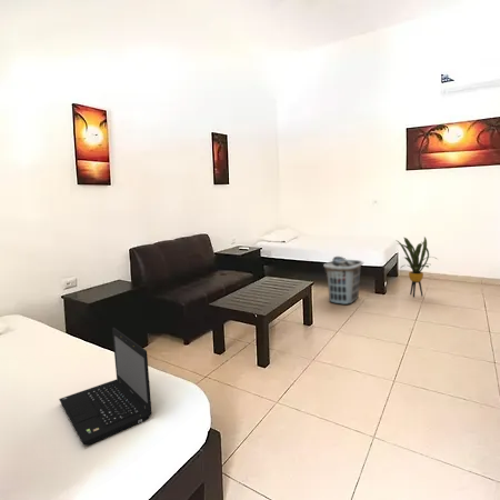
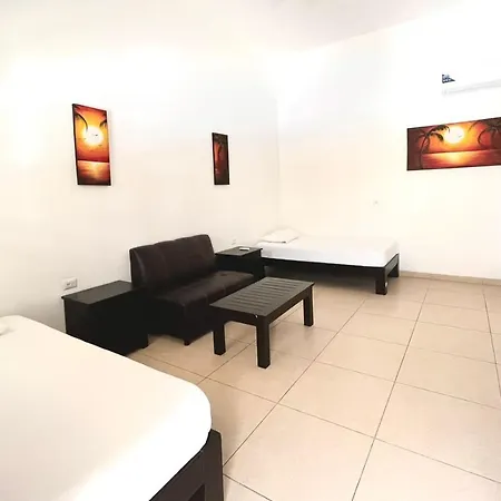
- house plant (412, 266)
- clothes hamper (343, 277)
- laptop (103, 383)
